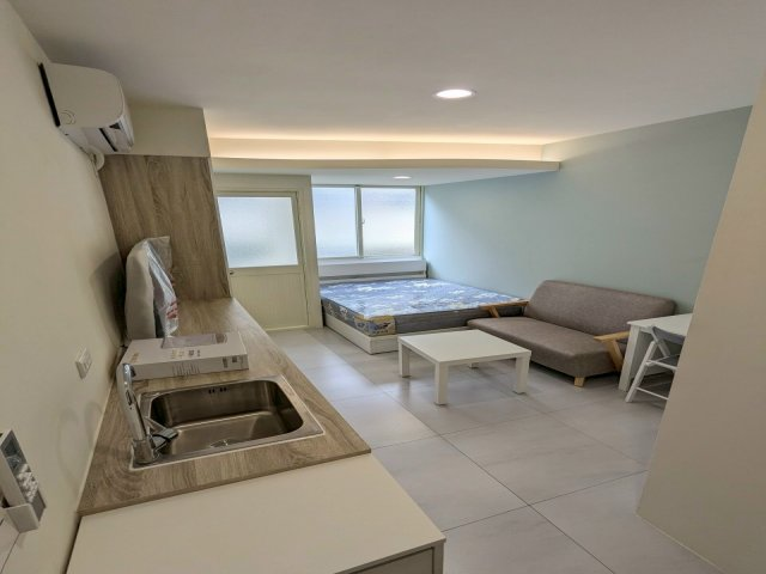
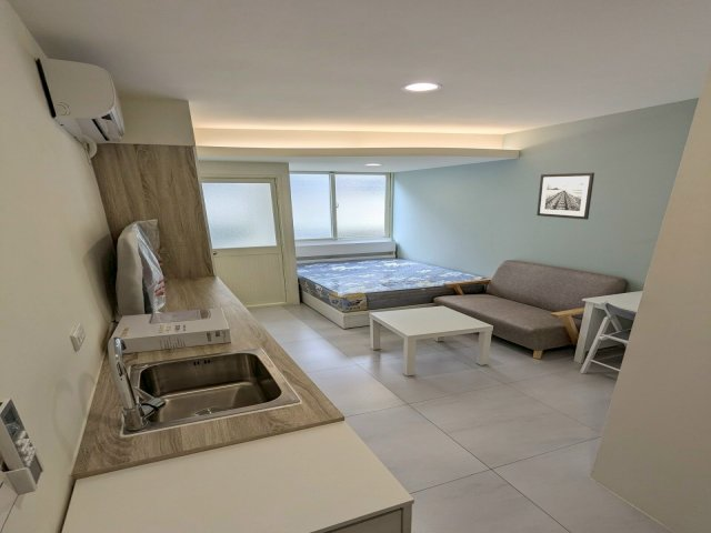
+ wall art (563, 195)
